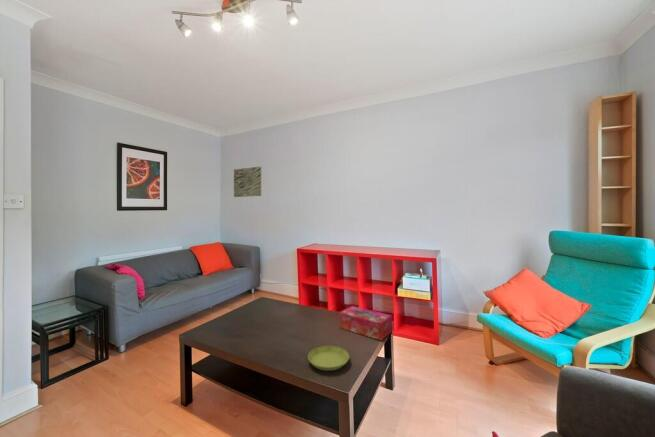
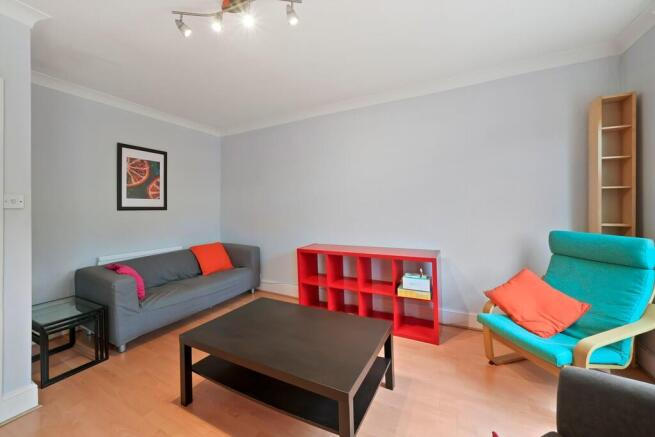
- tissue box (365, 321)
- wall art (247, 182)
- saucer (328, 358)
